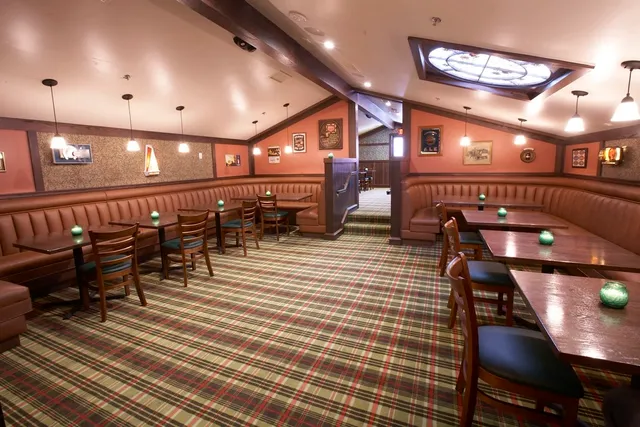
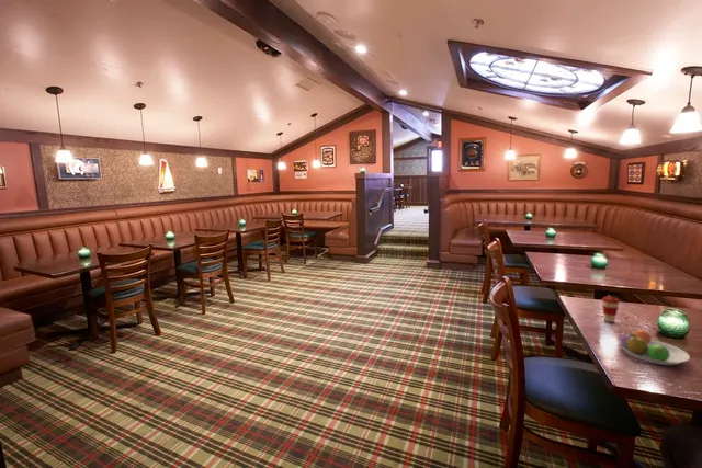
+ coffee cup (610, 309)
+ fruit bowl (652, 344)
